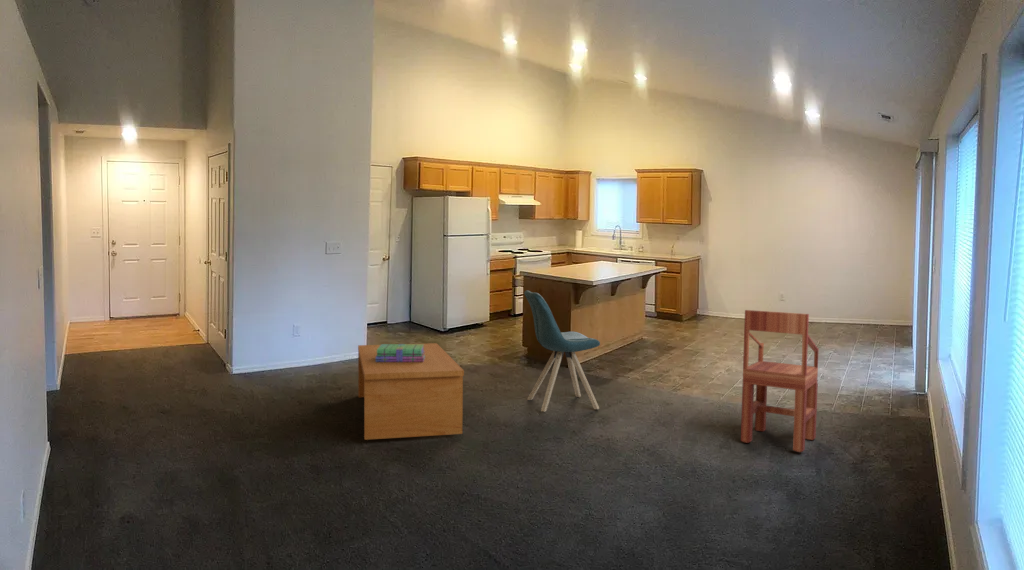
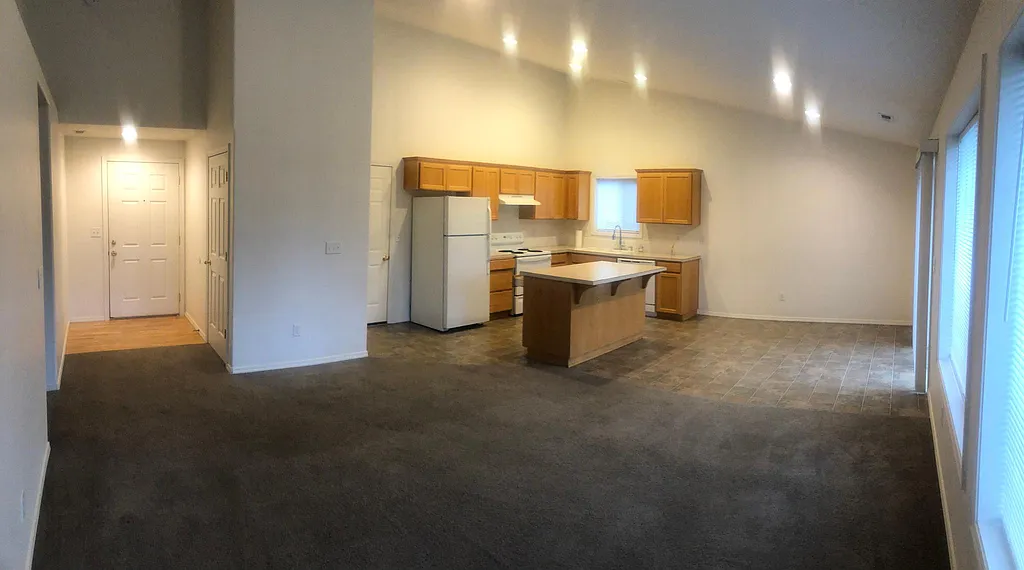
- coffee table (405, 385)
- chair (780, 375)
- stack of books (401, 352)
- chair (562, 348)
